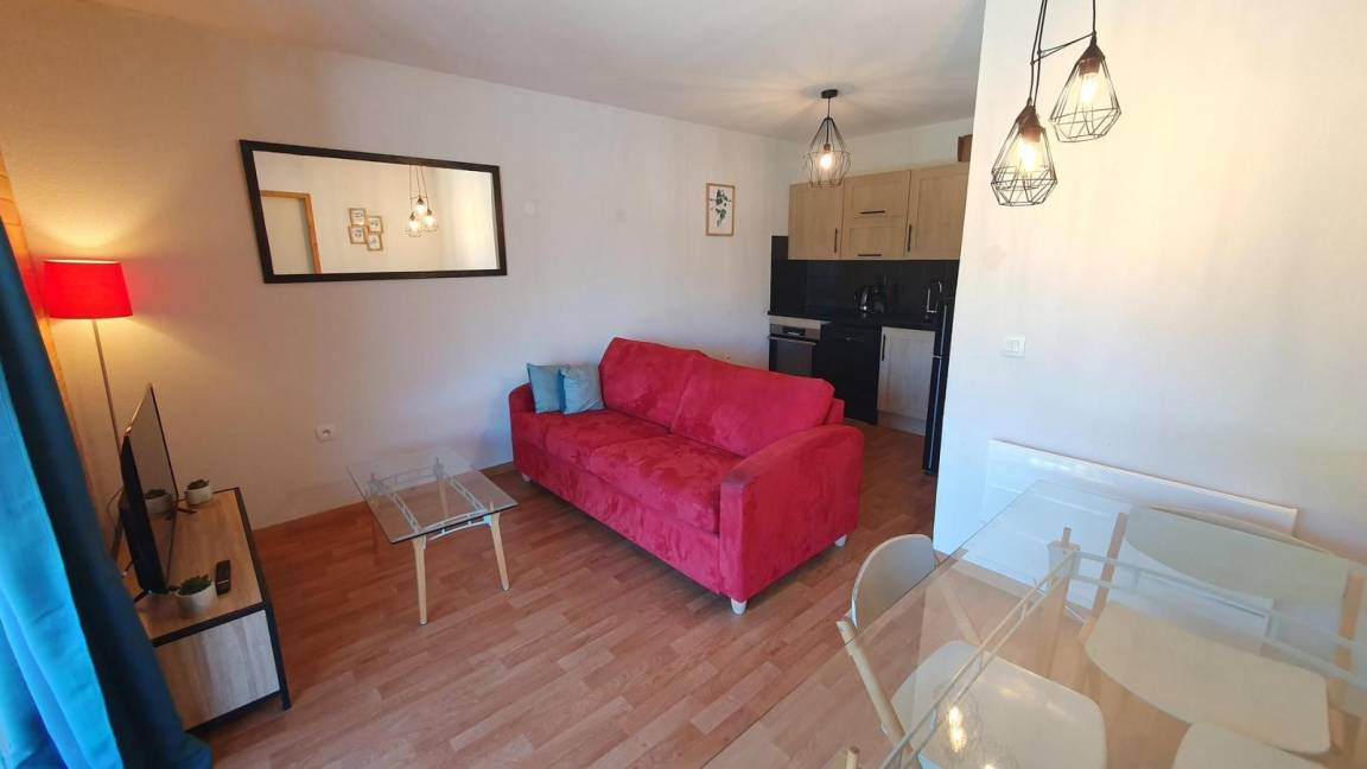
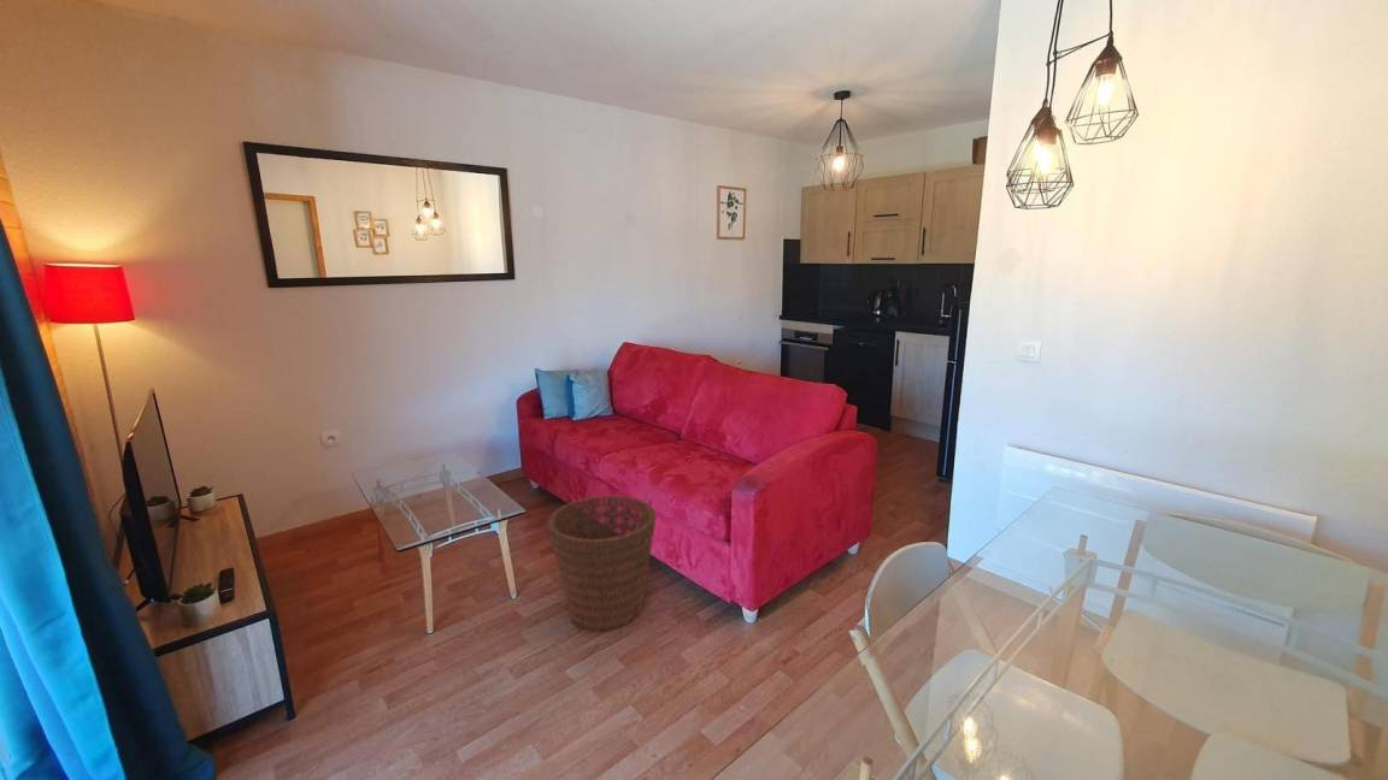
+ basket (604, 562)
